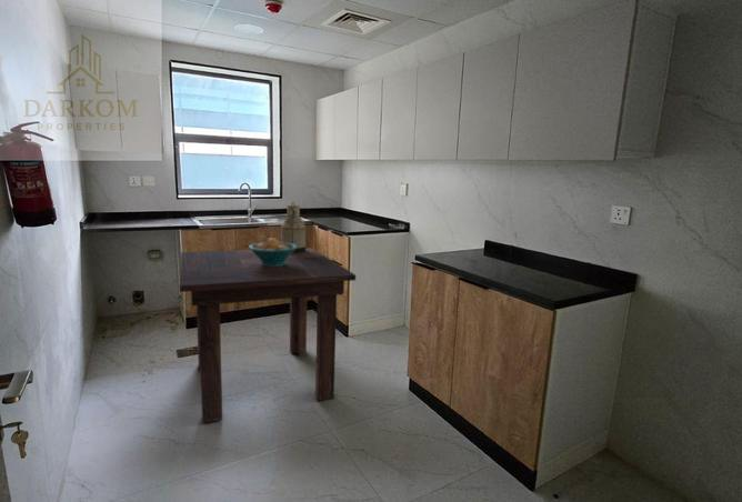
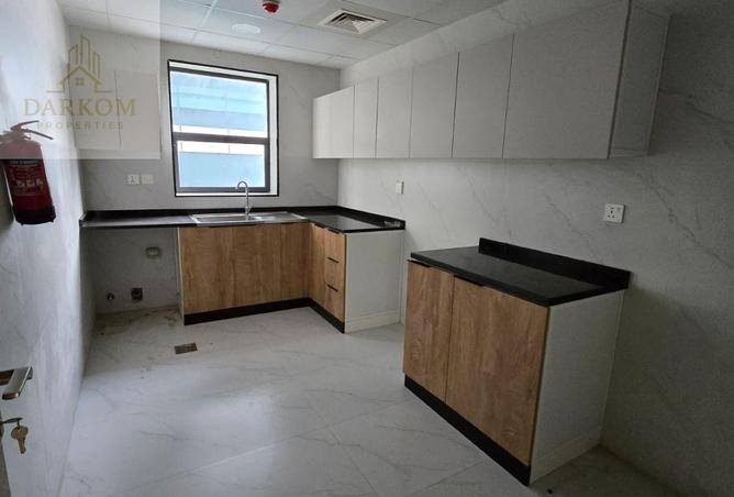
- milk can (293, 227)
- fruit bowl (272, 250)
- dining table (261, 300)
